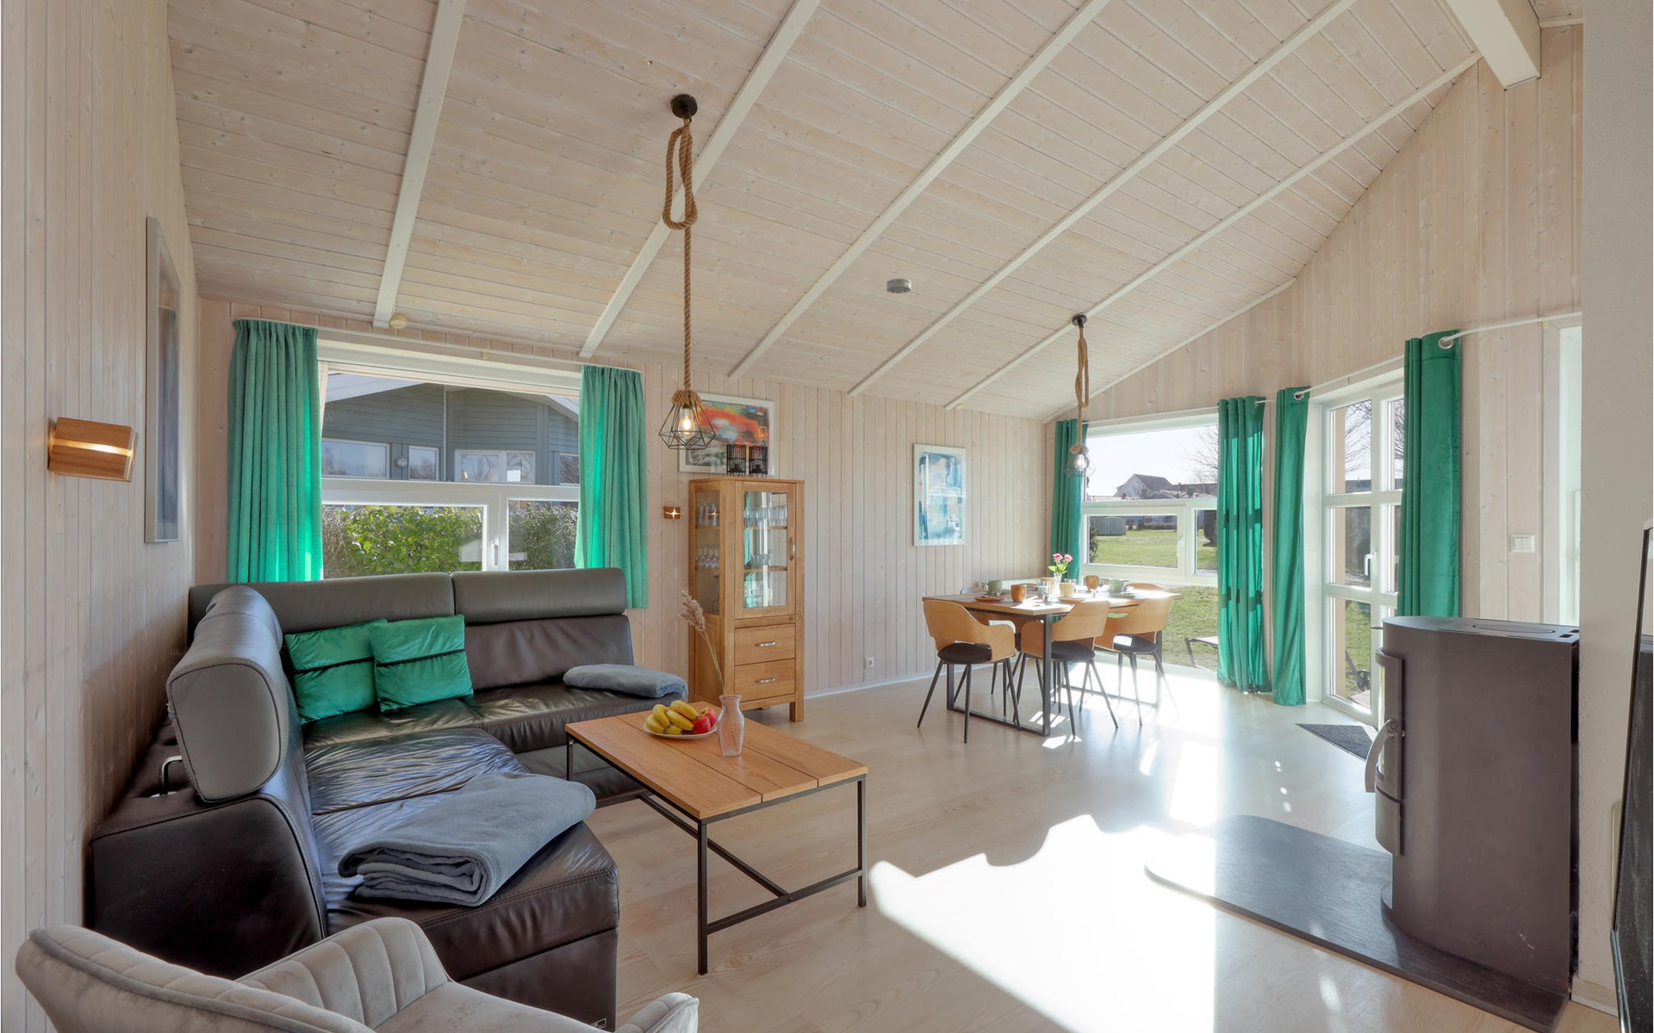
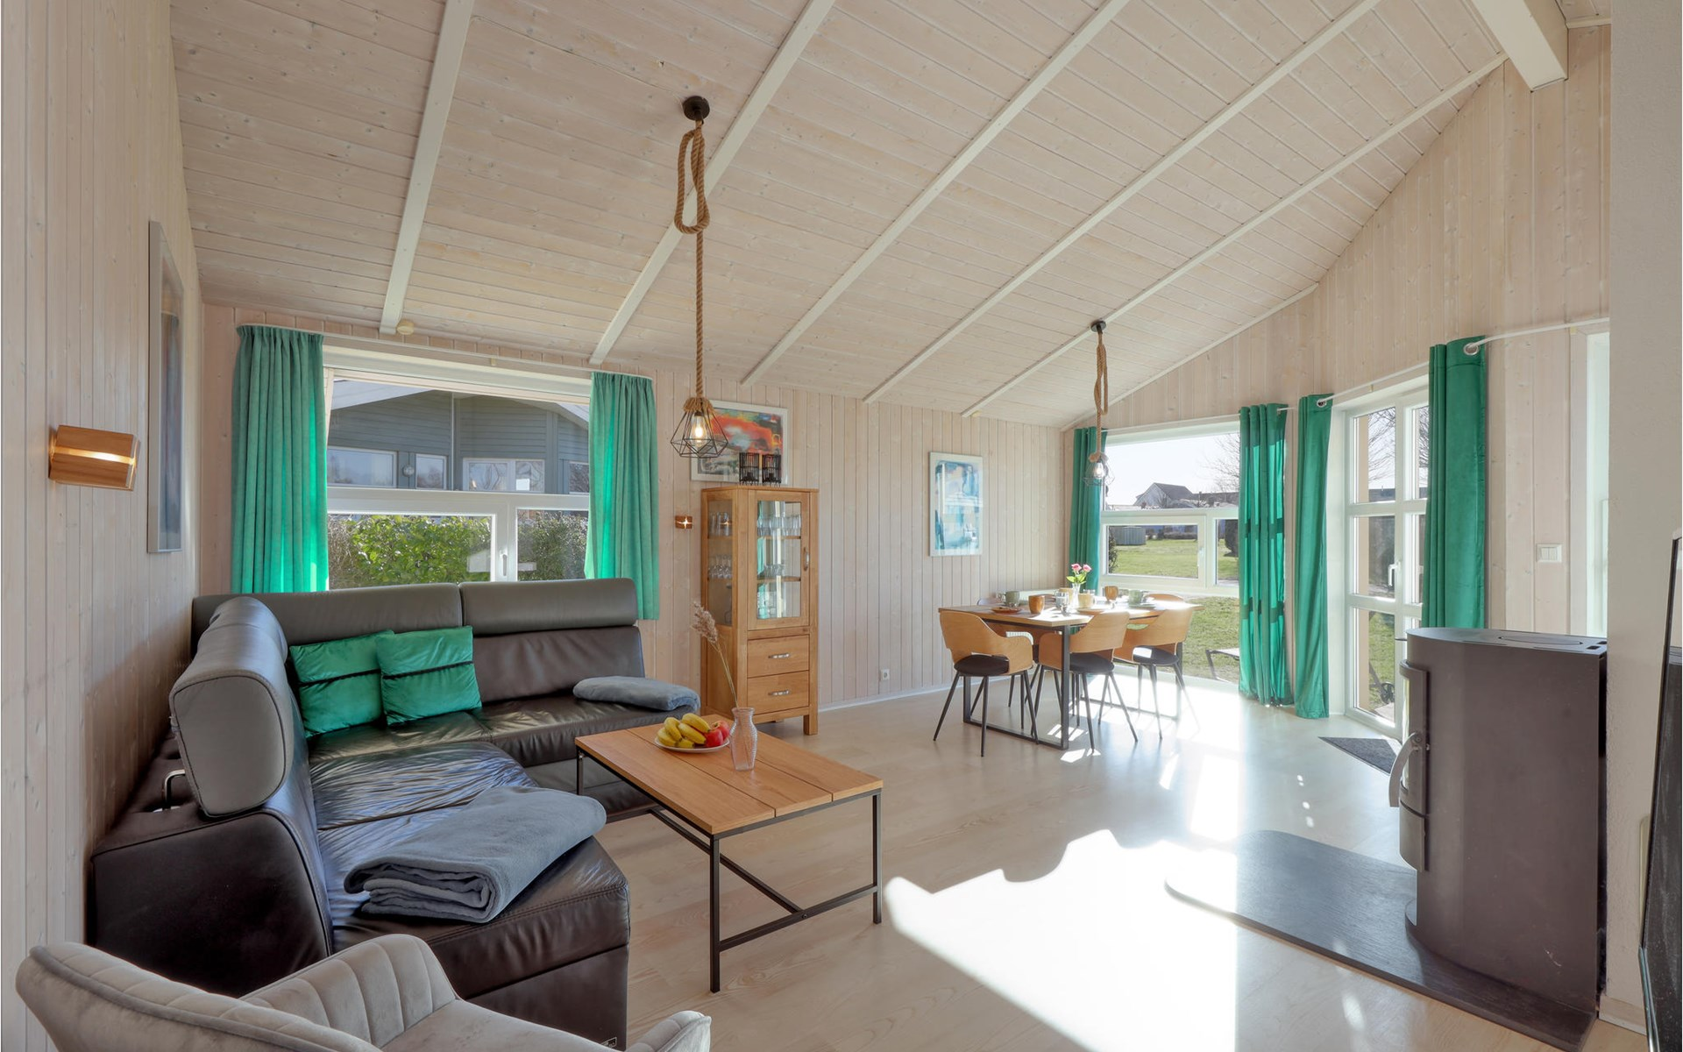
- smoke detector (899, 284)
